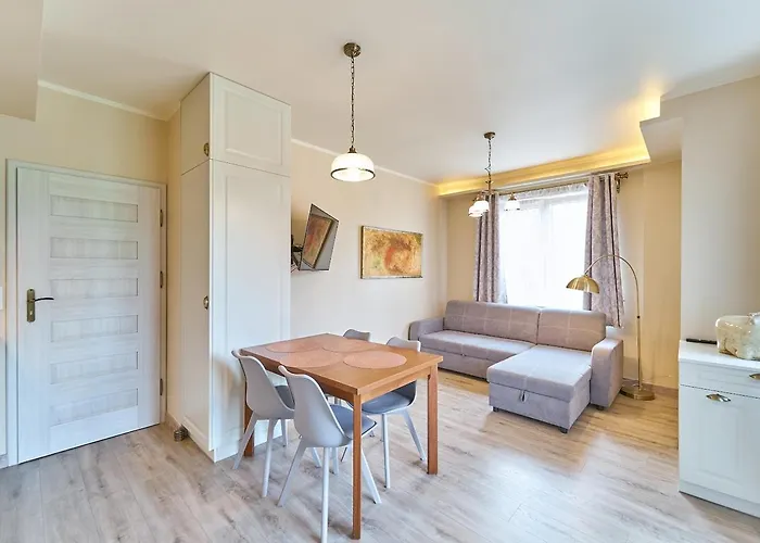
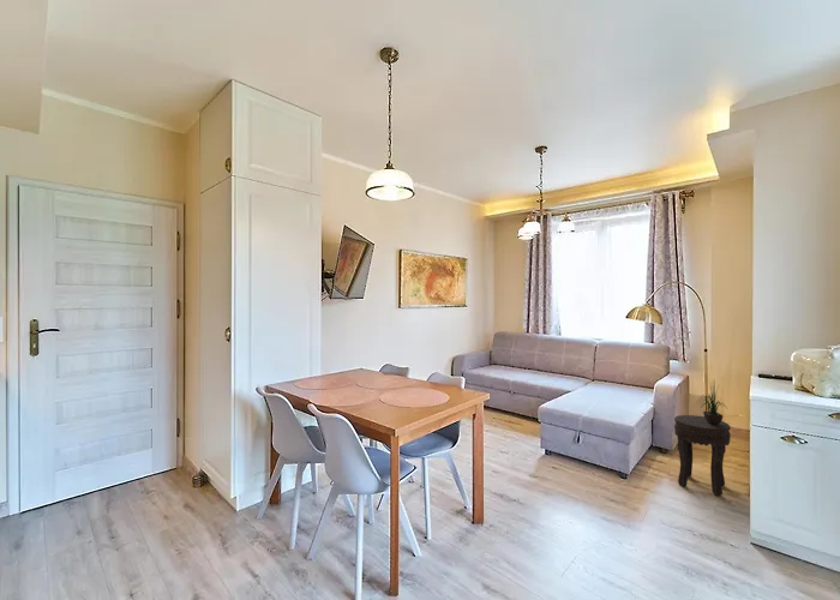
+ potted plant (710, 398)
+ side table (701, 444)
